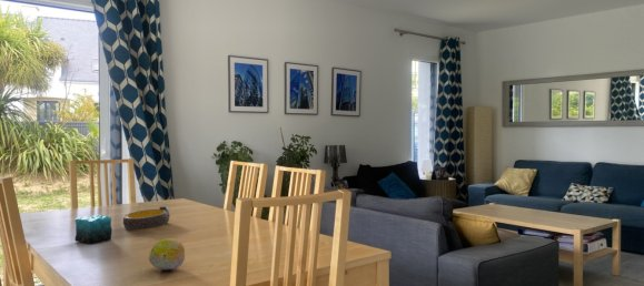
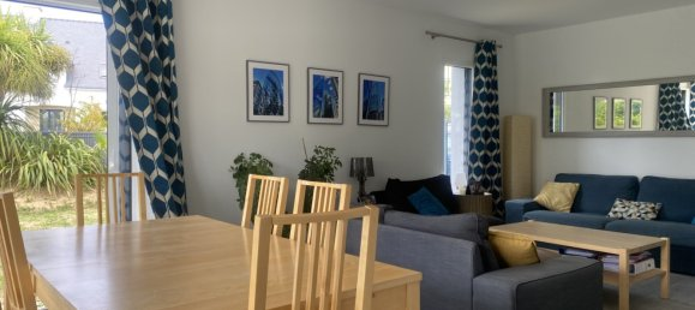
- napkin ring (148, 217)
- fruit (166, 253)
- candle (93, 224)
